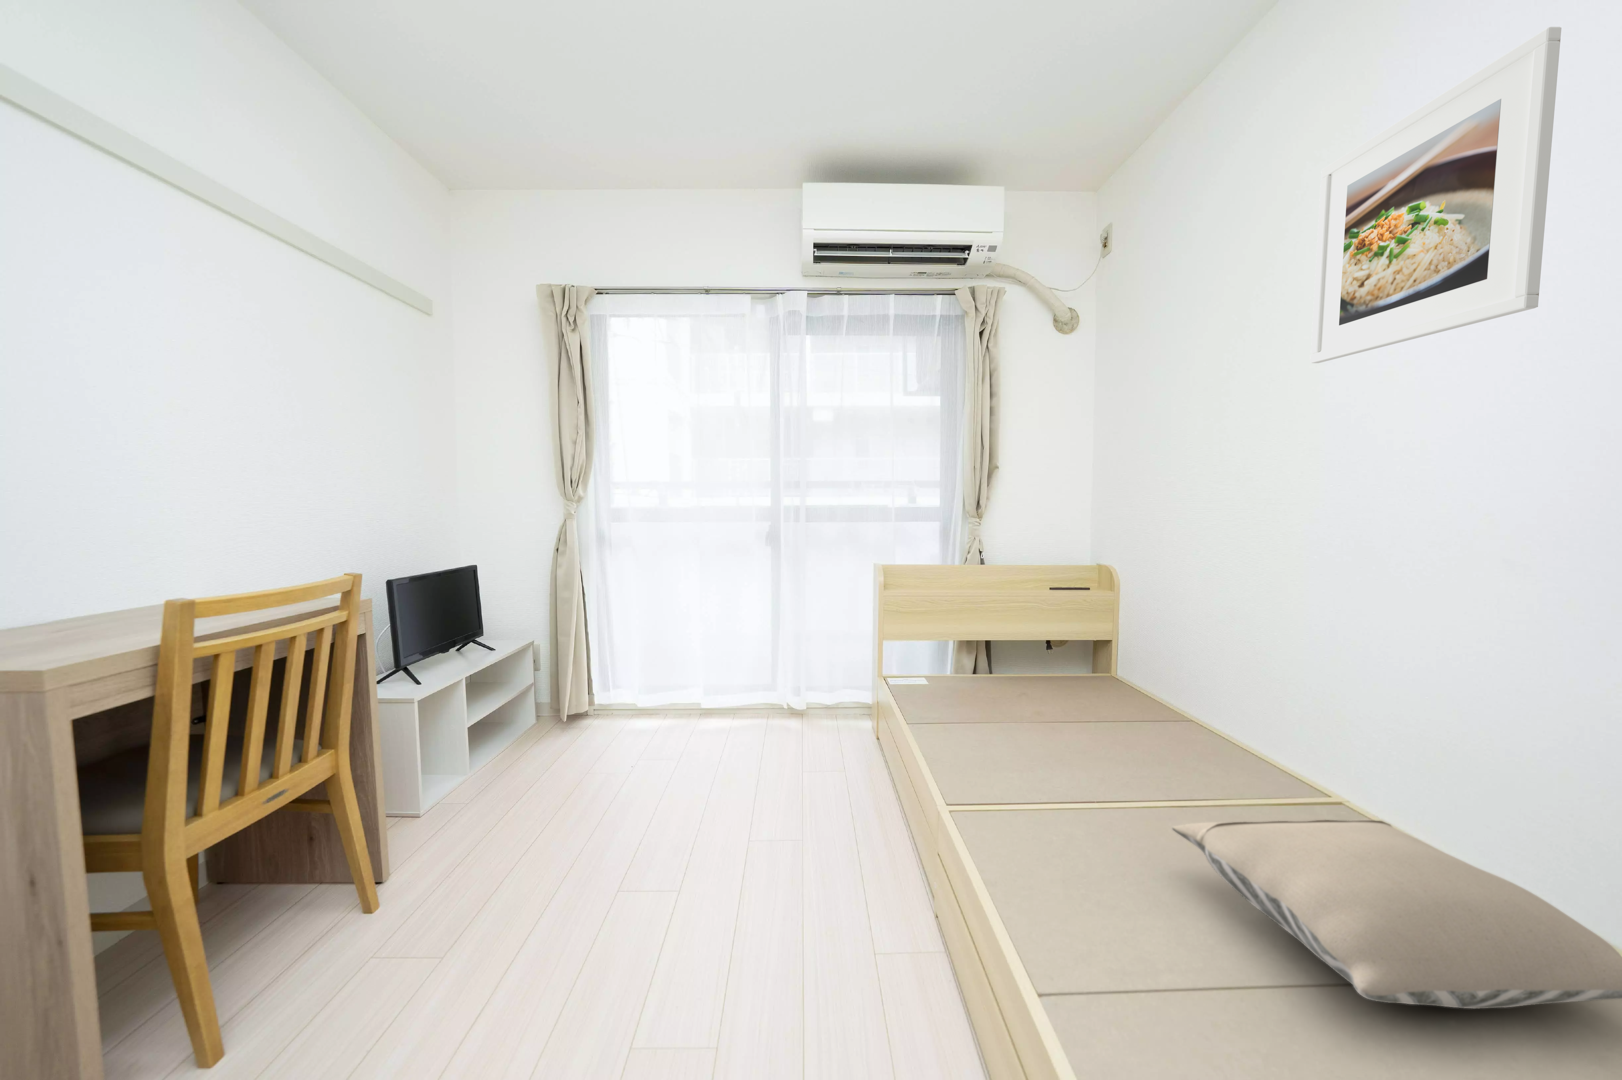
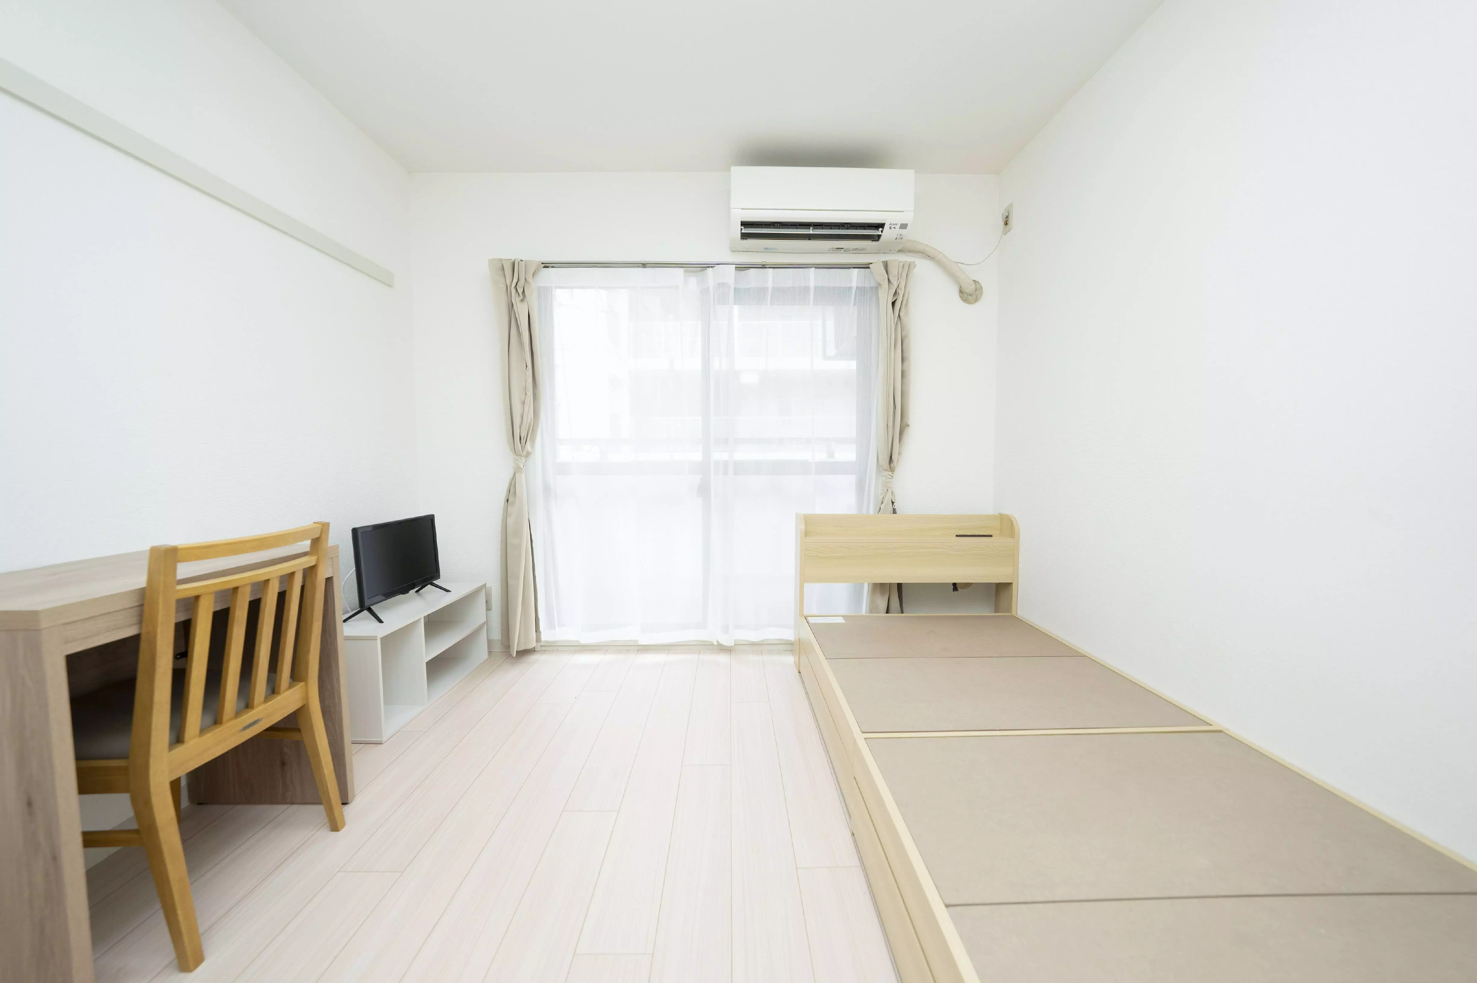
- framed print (1412, 227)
- pillow (1375, 894)
